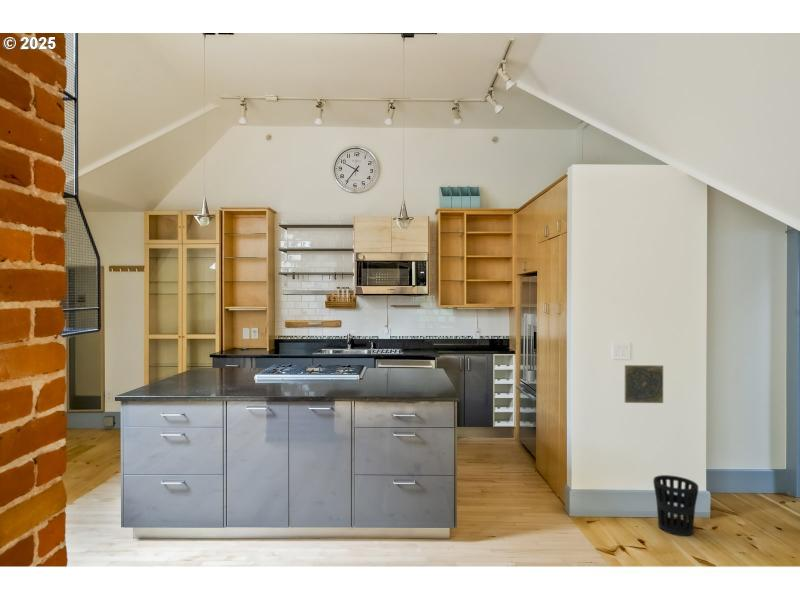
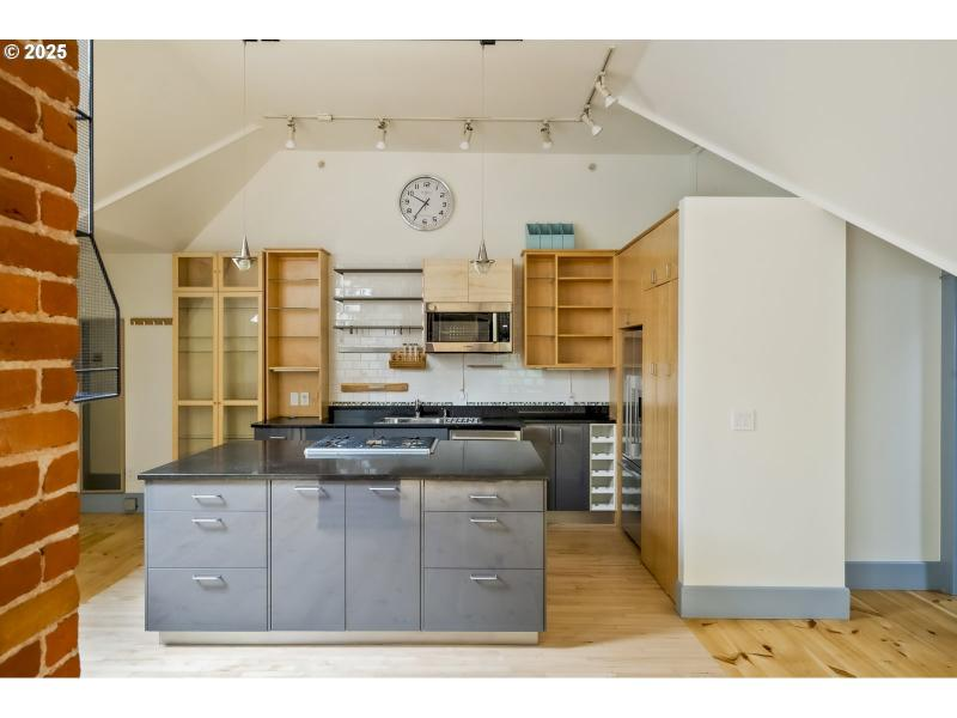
- wastebasket (675, 506)
- decorative tile (643, 384)
